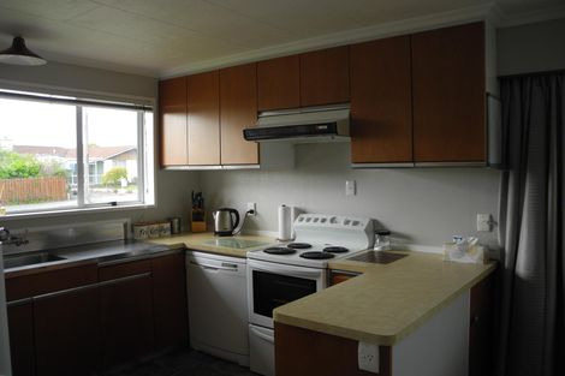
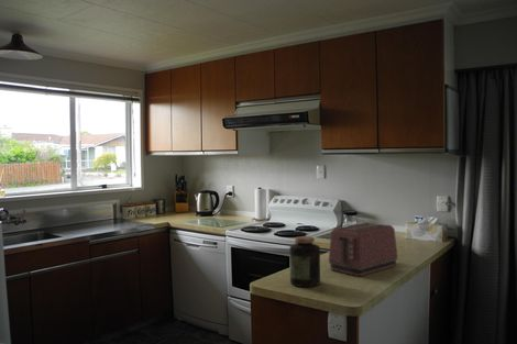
+ toaster (362, 246)
+ jar (305, 260)
